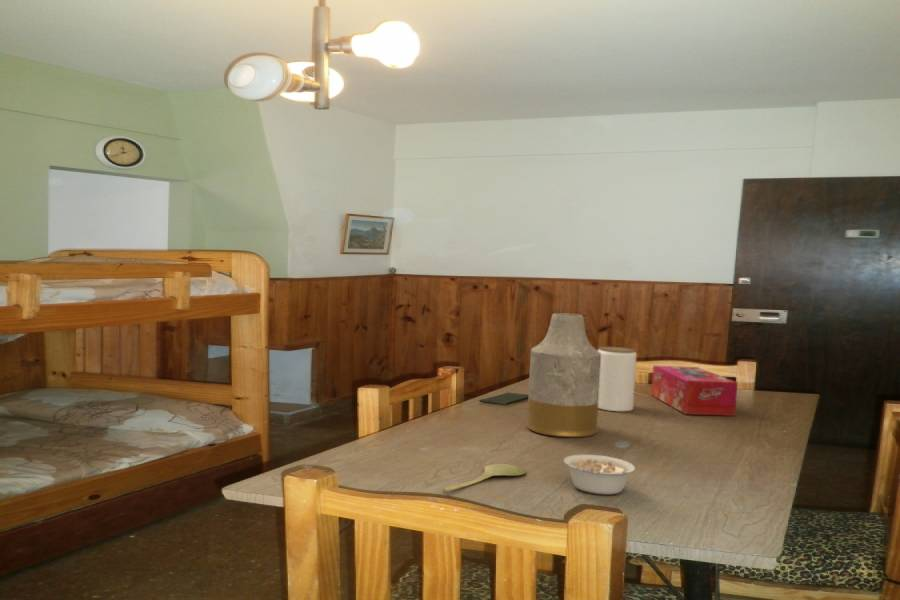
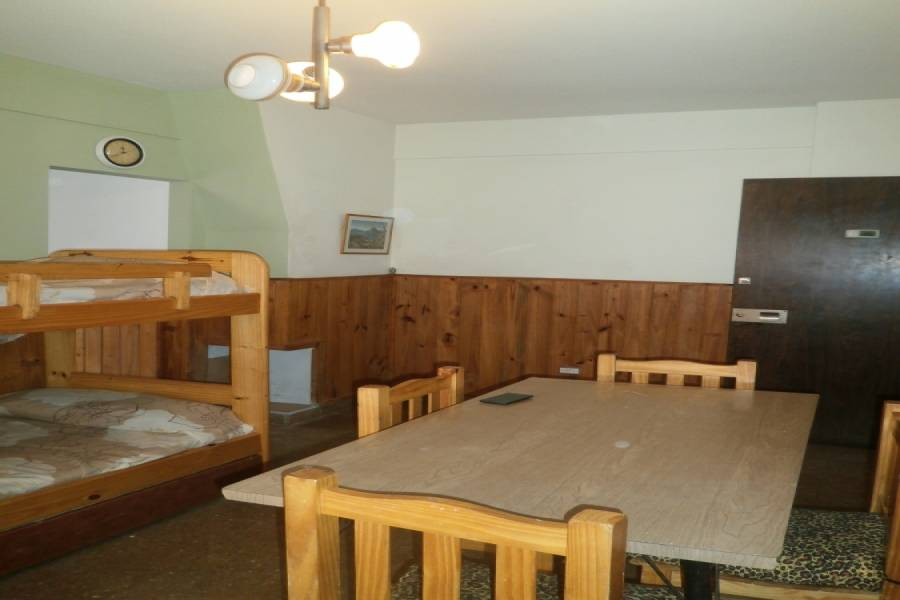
- spoon (483, 476)
- vase (564, 371)
- jar (615, 378)
- legume (601, 473)
- tissue box (691, 389)
